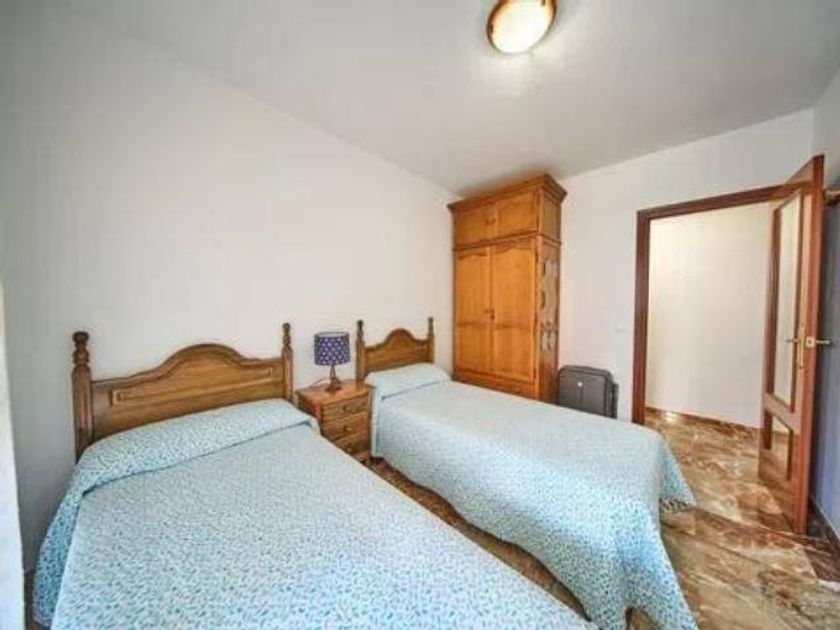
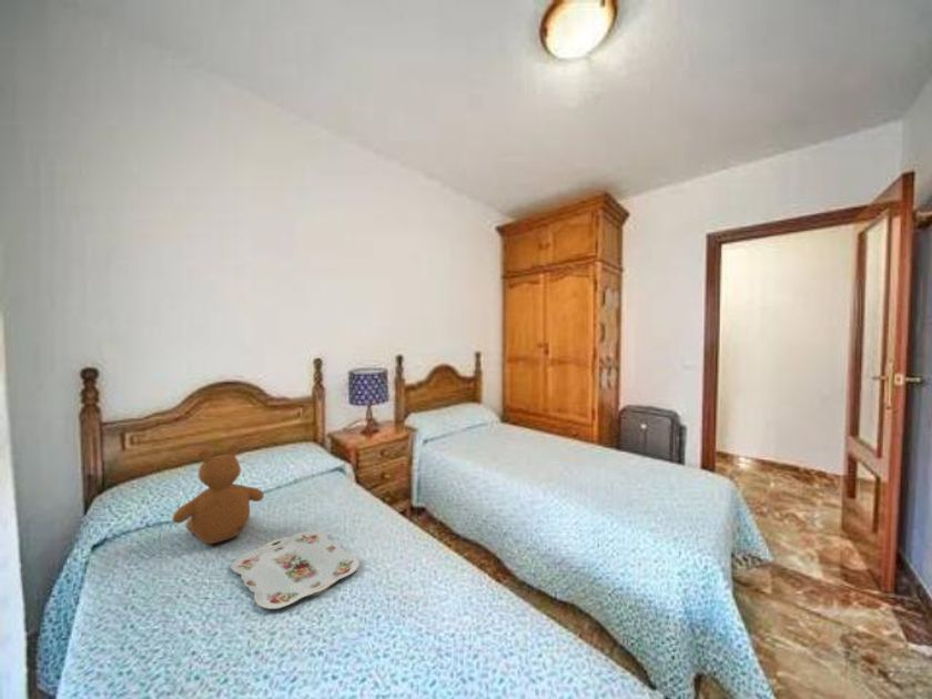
+ teddy bear (217, 489)
+ serving tray (295, 564)
